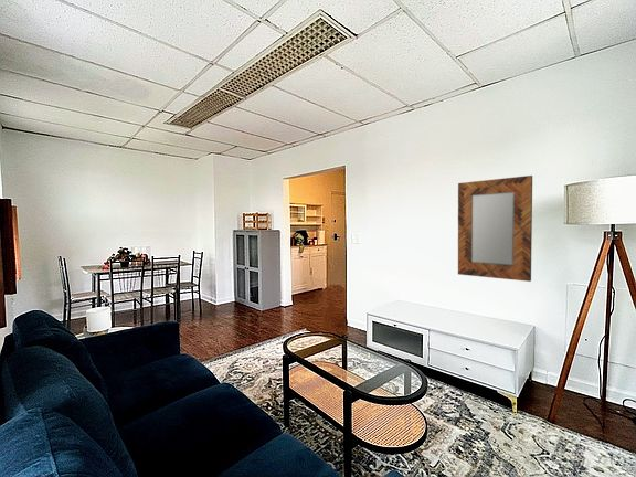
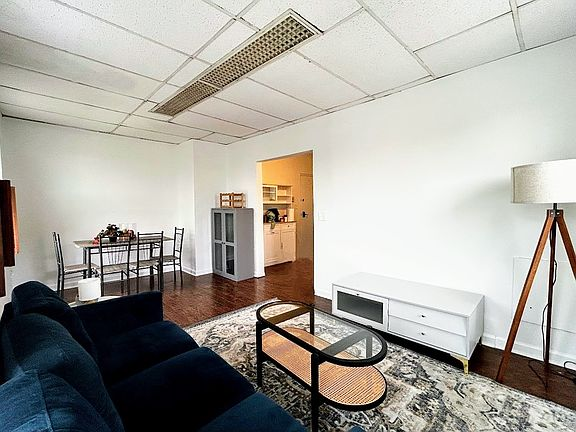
- home mirror (491, 229)
